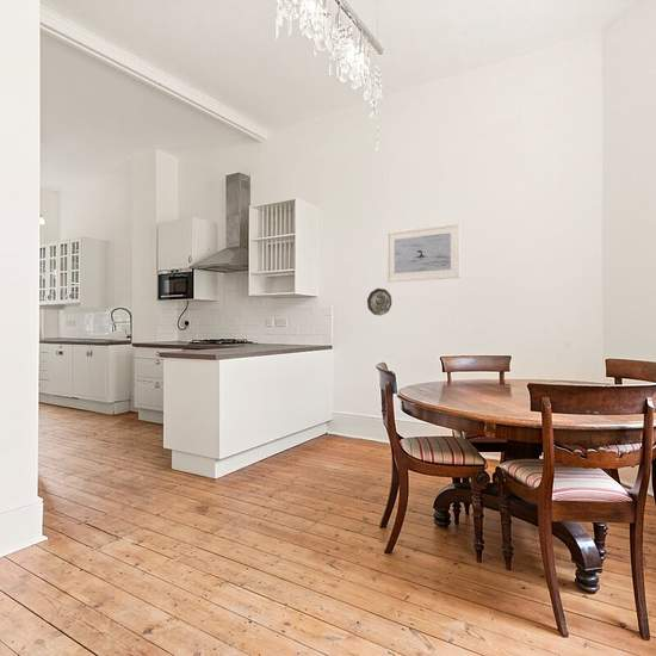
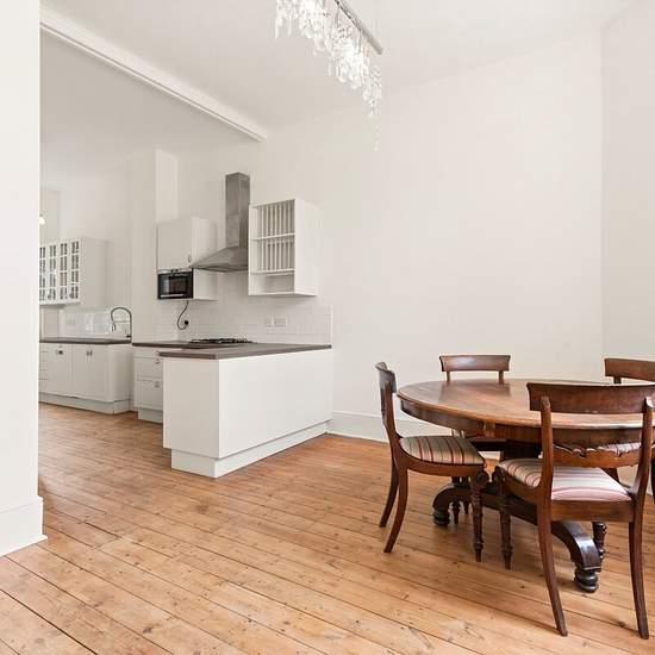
- decorative plate (379, 302)
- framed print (421, 253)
